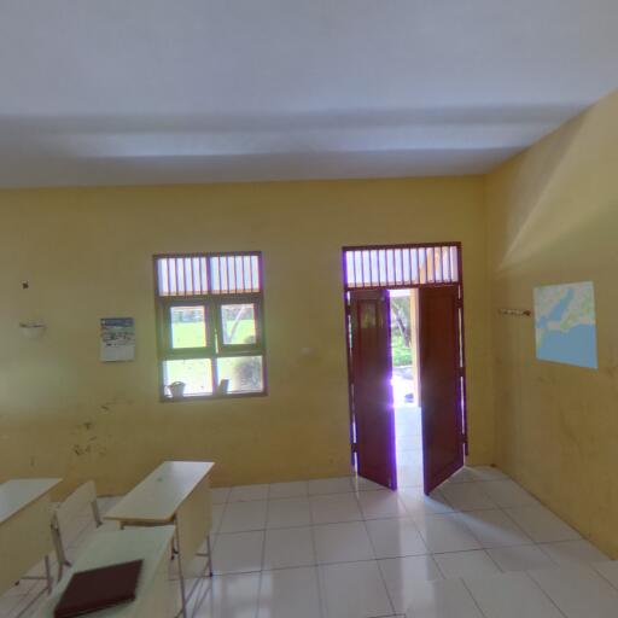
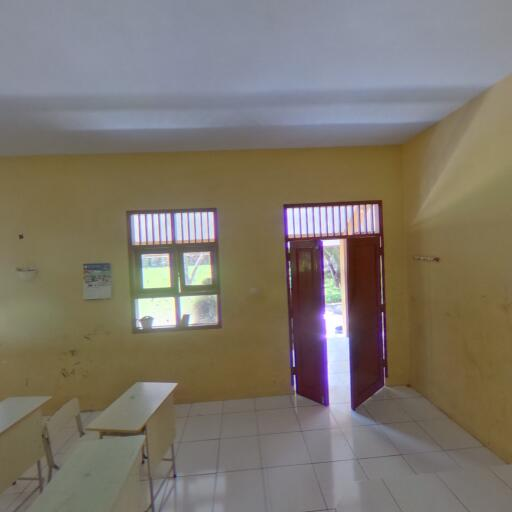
- map (561, 323)
- notebook (103, 585)
